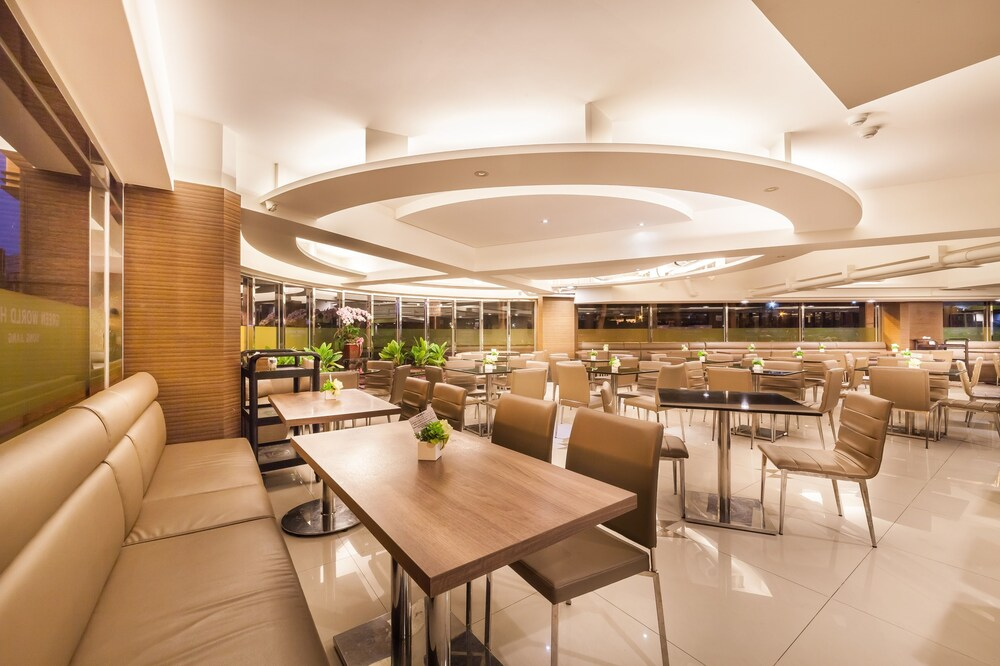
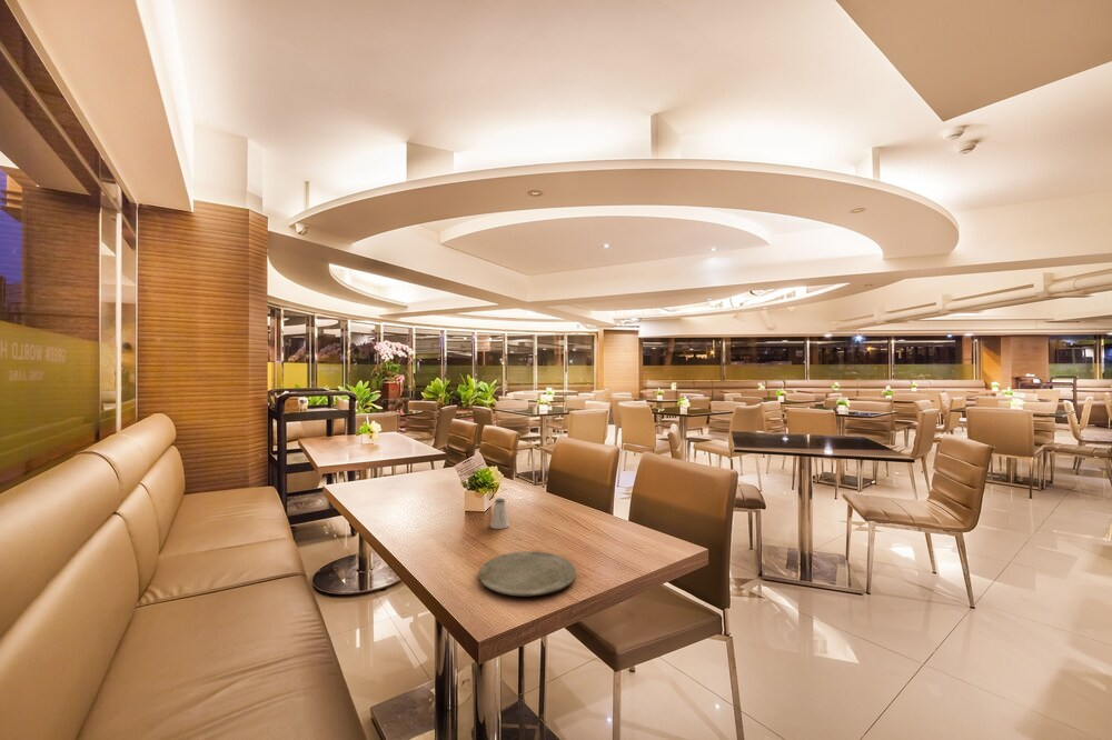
+ saltshaker (499, 512)
+ plate (527, 572)
